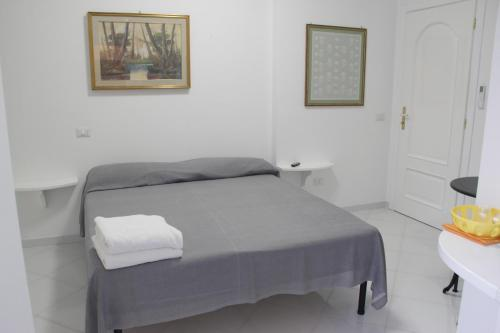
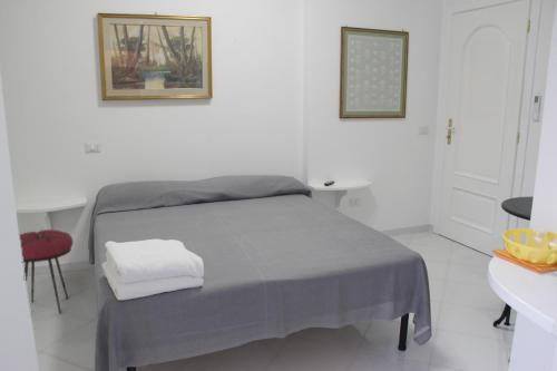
+ stool (50, 272)
